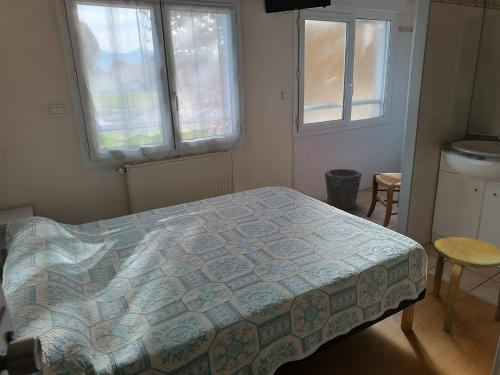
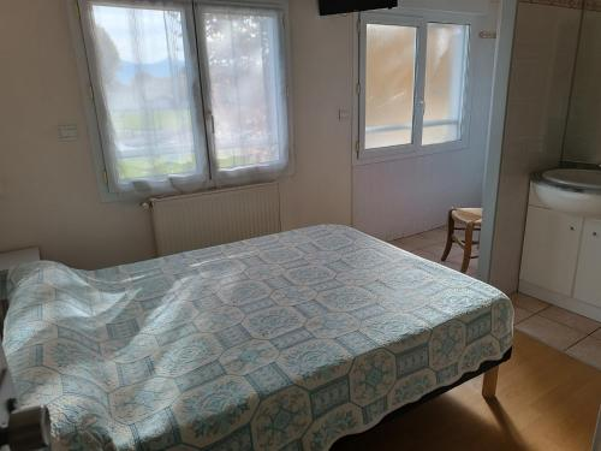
- waste bin (342, 189)
- stool (459, 282)
